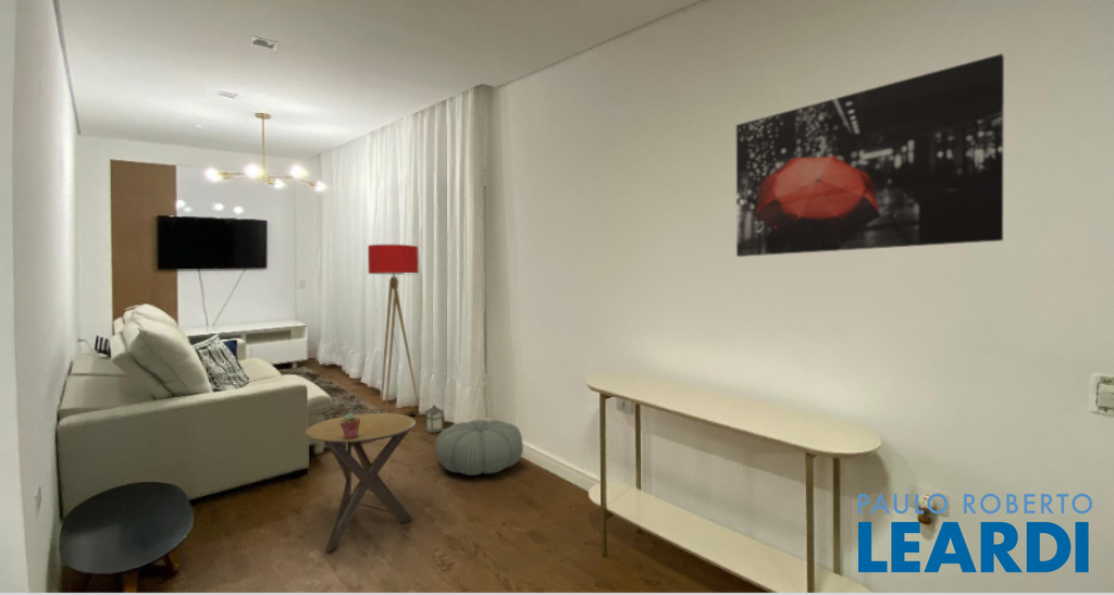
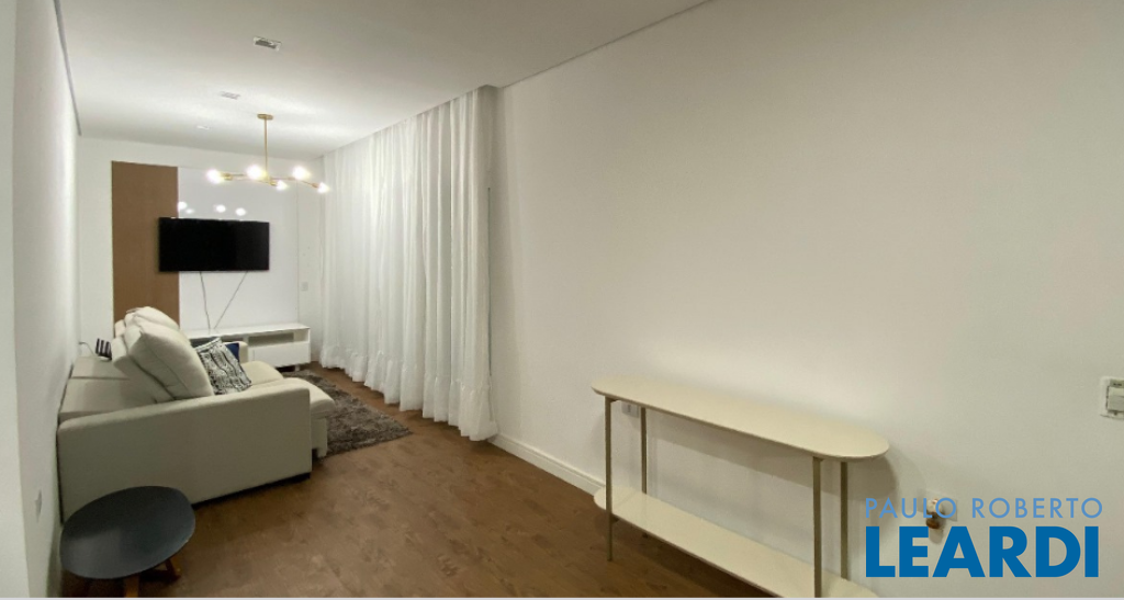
- wall art (847, 173)
- pouf (480, 445)
- lantern (434, 411)
- side table (362, 474)
- floor lamp (393, 331)
- potted succulent (350, 424)
